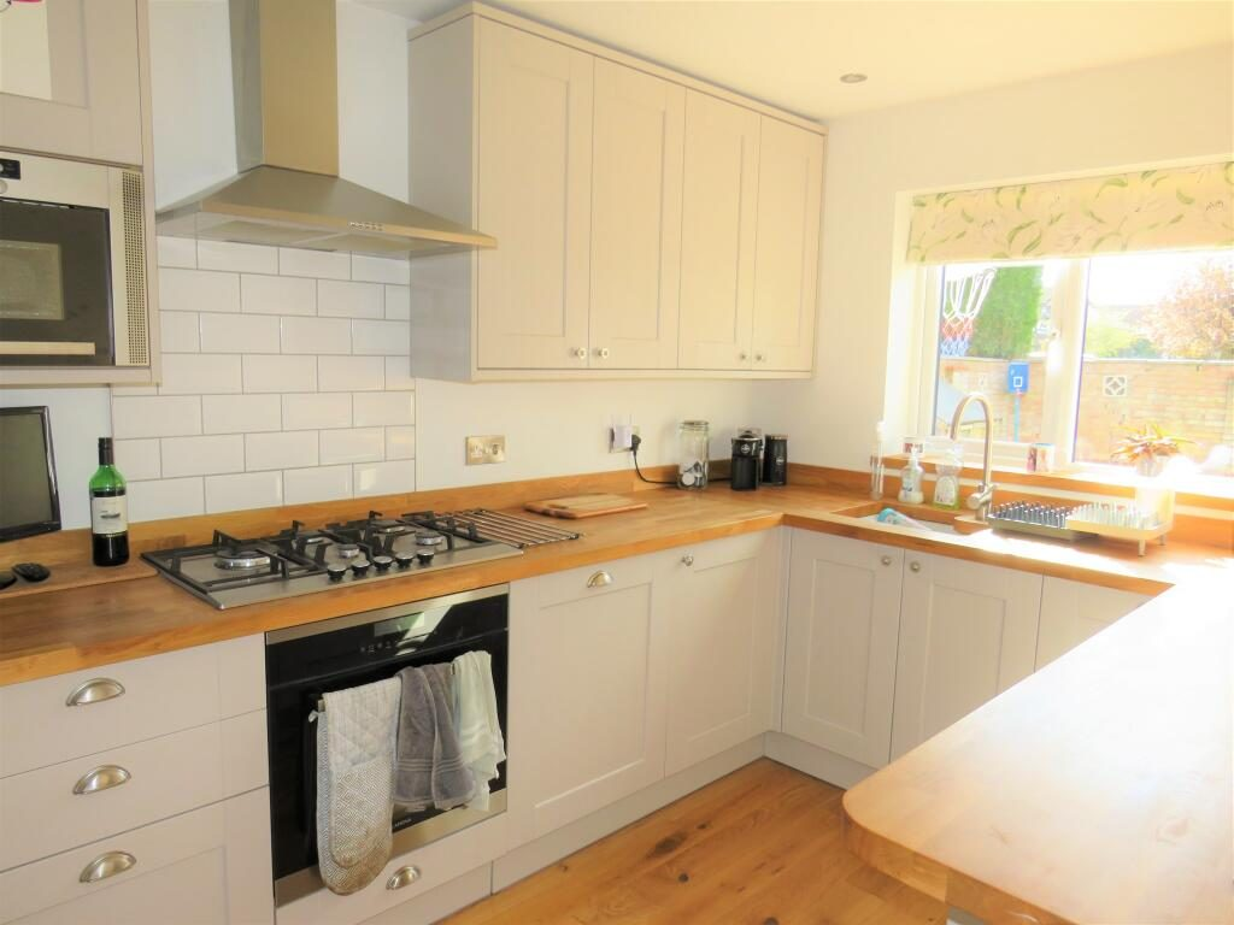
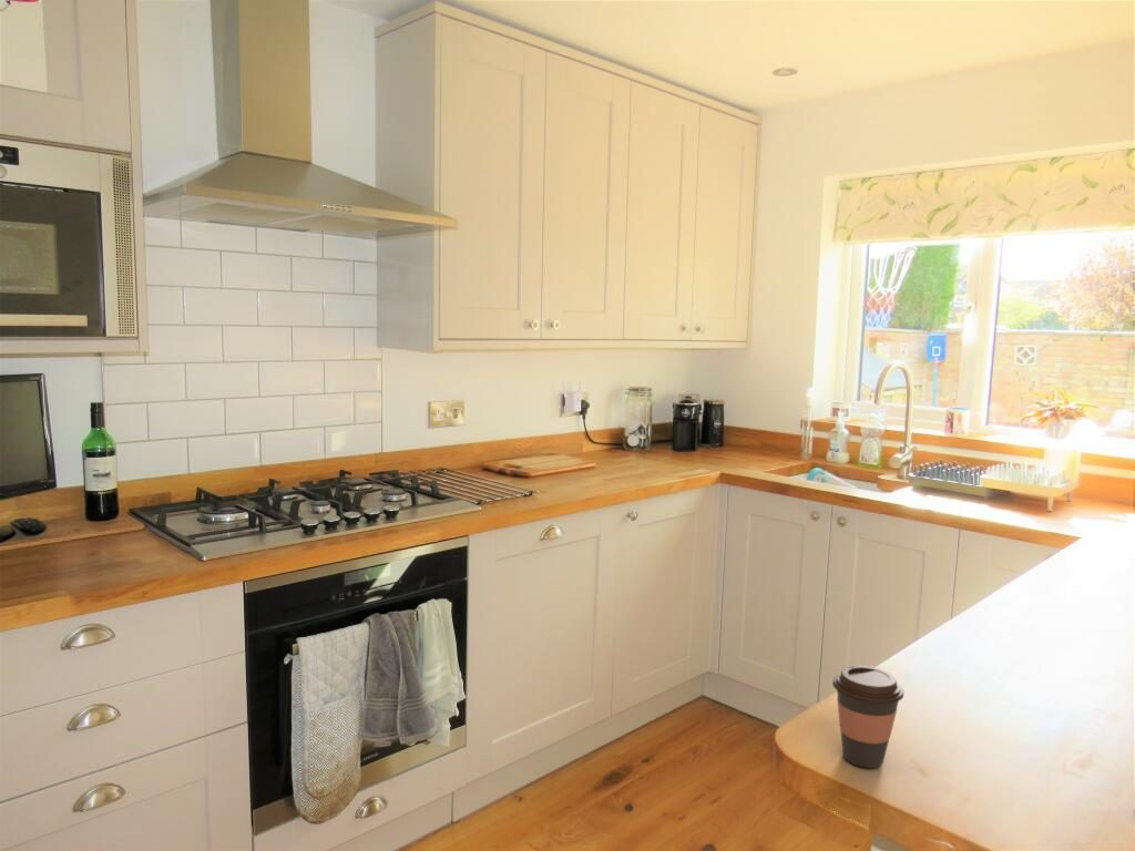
+ coffee cup (866, 717)
